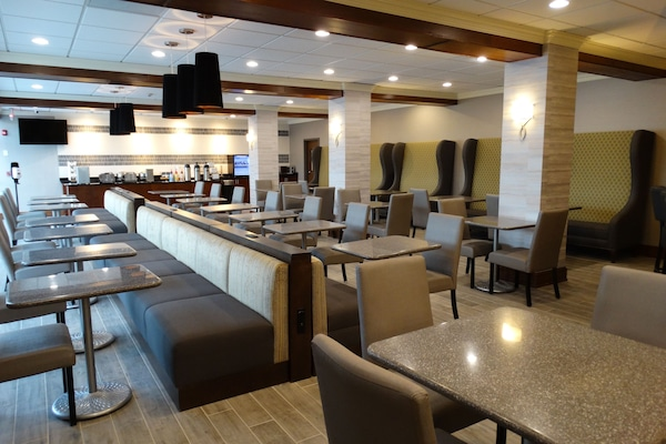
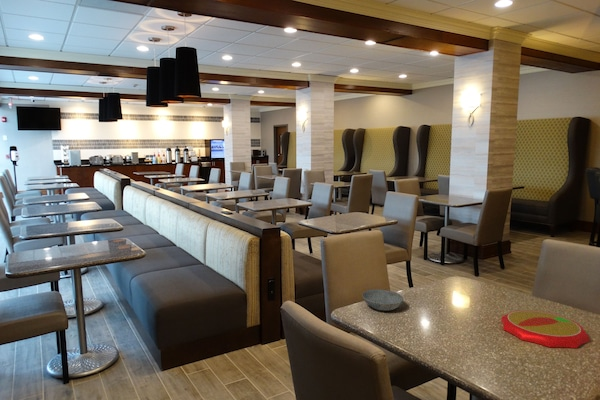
+ bowl (382, 301)
+ plate (542, 325)
